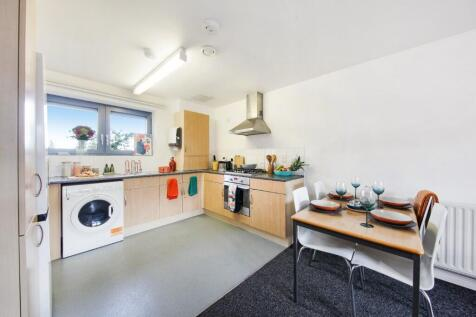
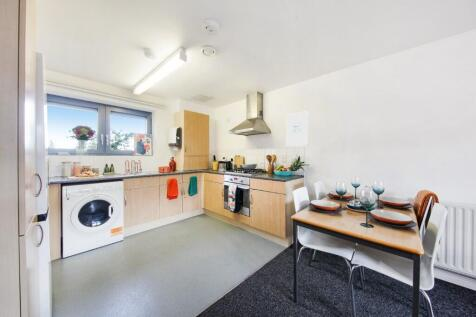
+ wall art (296, 129)
